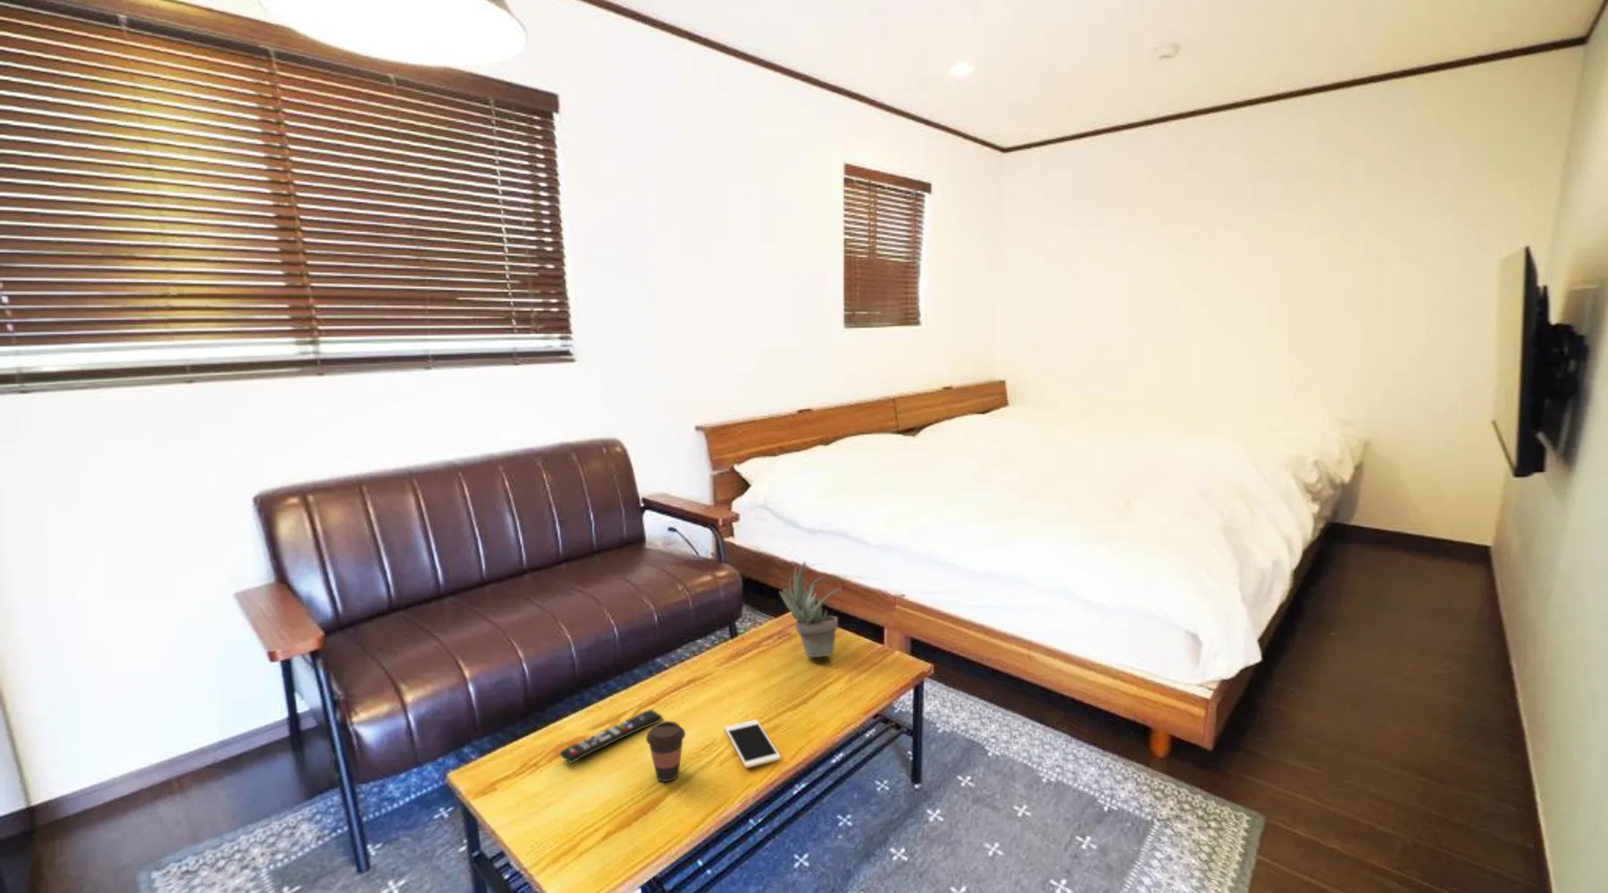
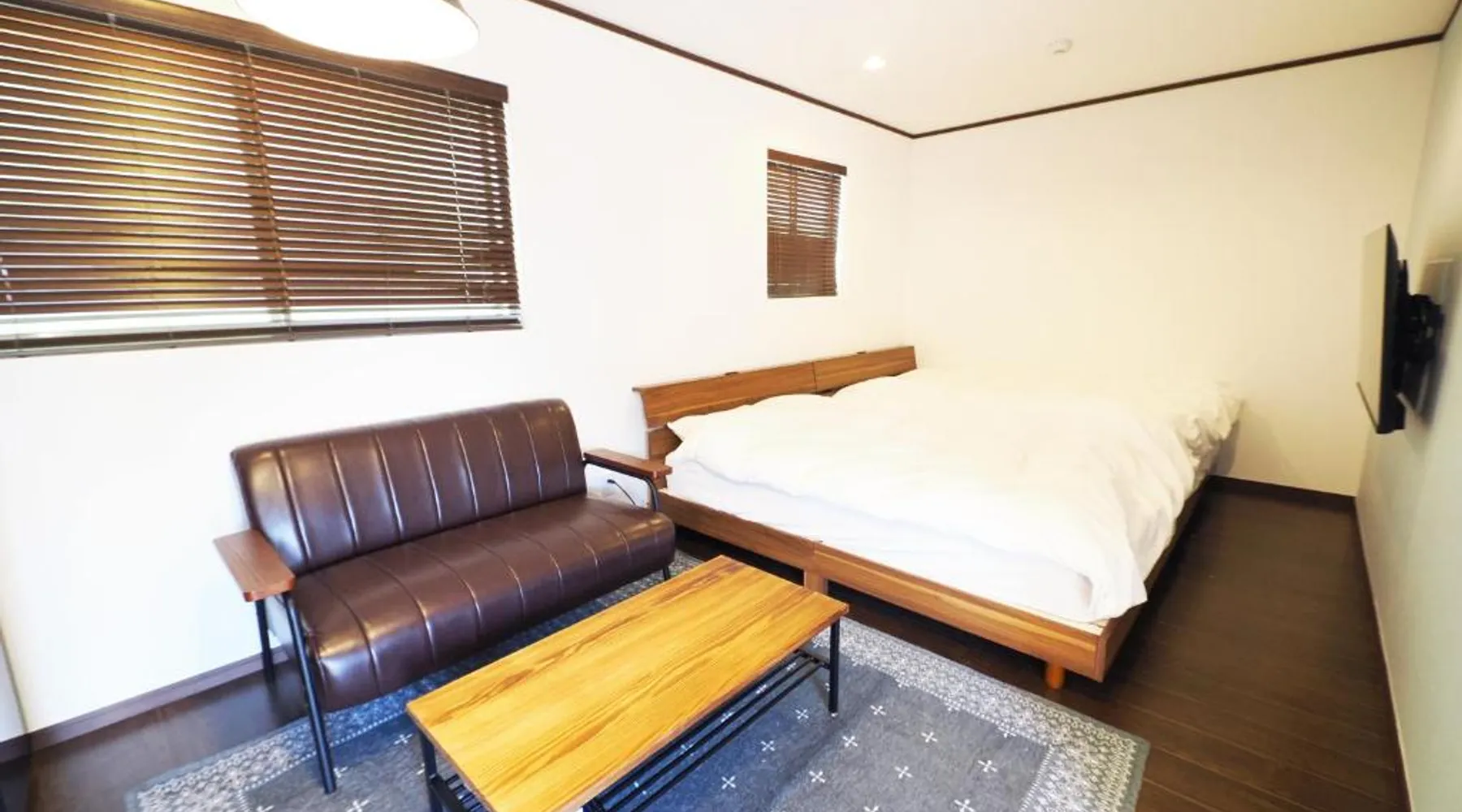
- remote control (614, 734)
- succulent plant (809, 604)
- cell phone (751, 742)
- coffee cup (667, 752)
